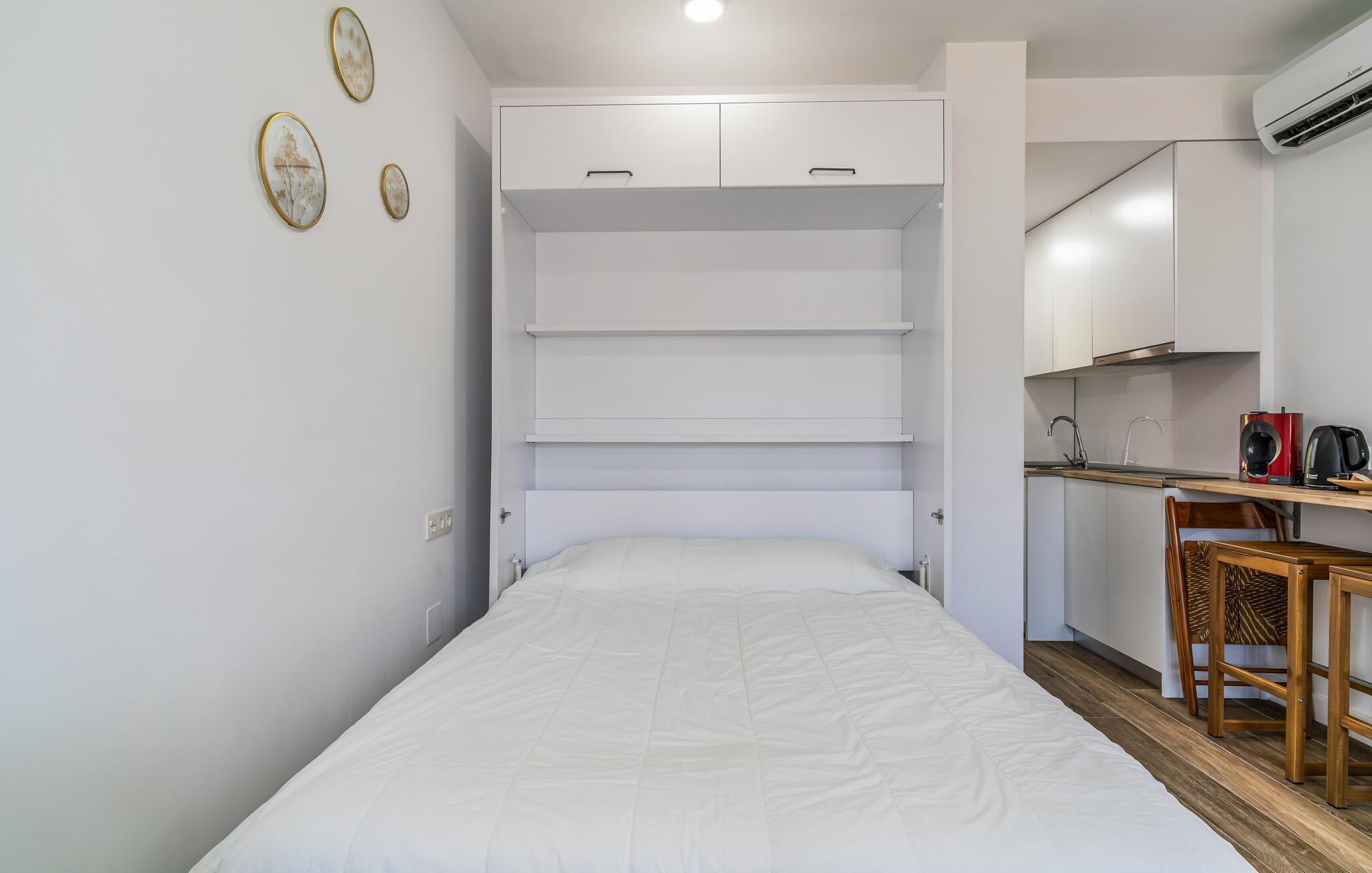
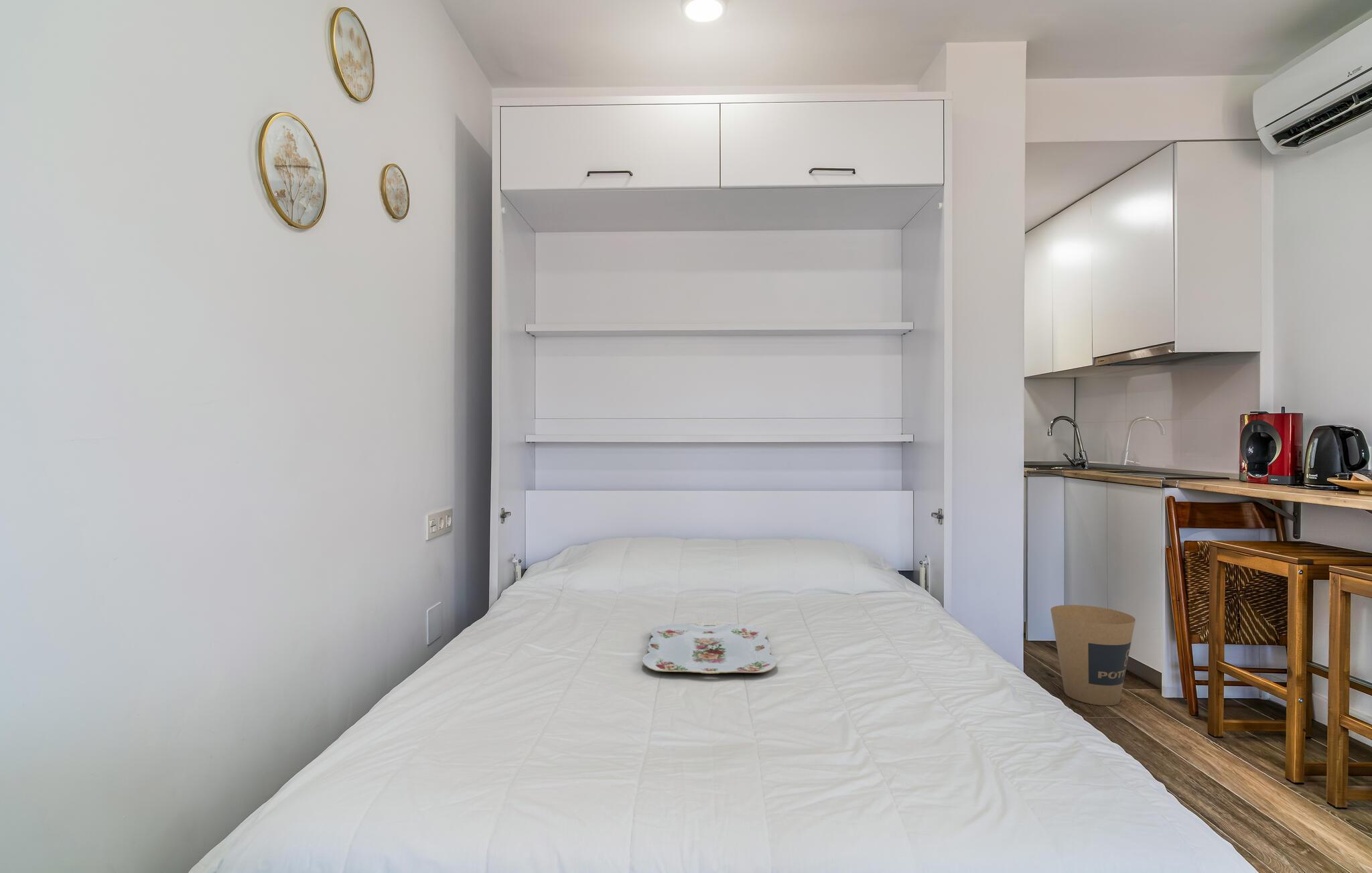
+ serving tray (709, 647)
+ trash can (1091, 655)
